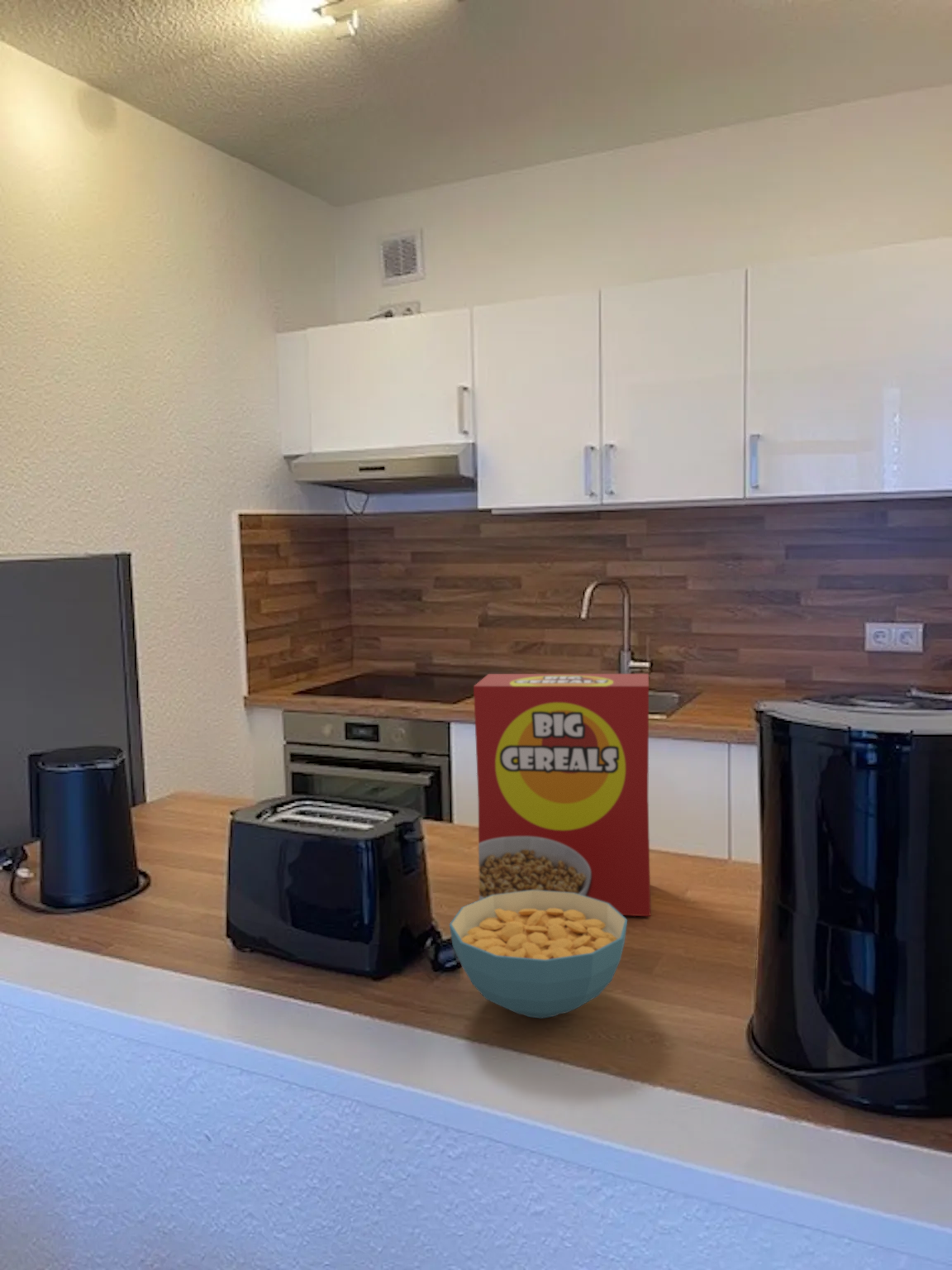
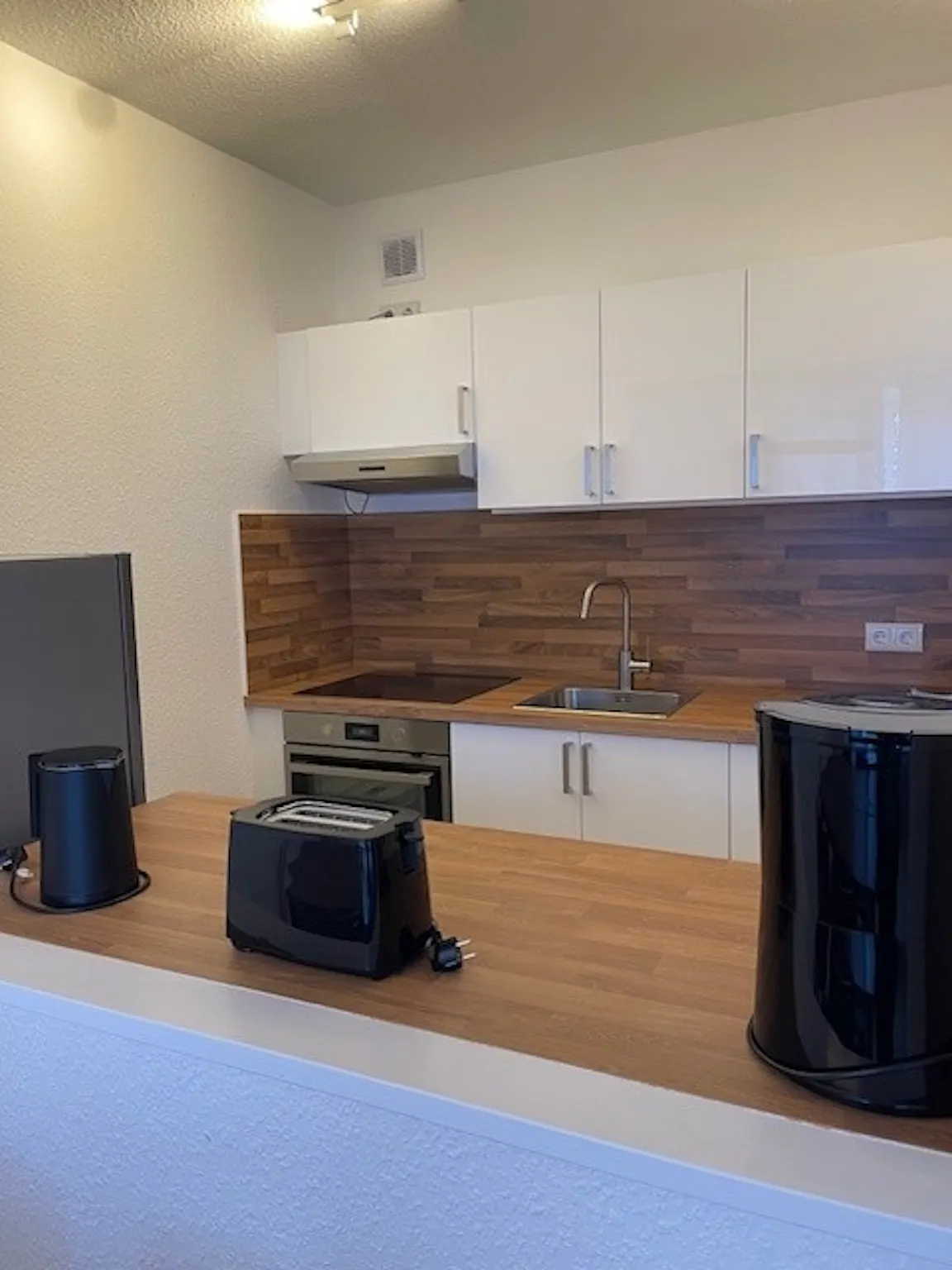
- cereal box (565, 789)
- cereal bowl (539, 963)
